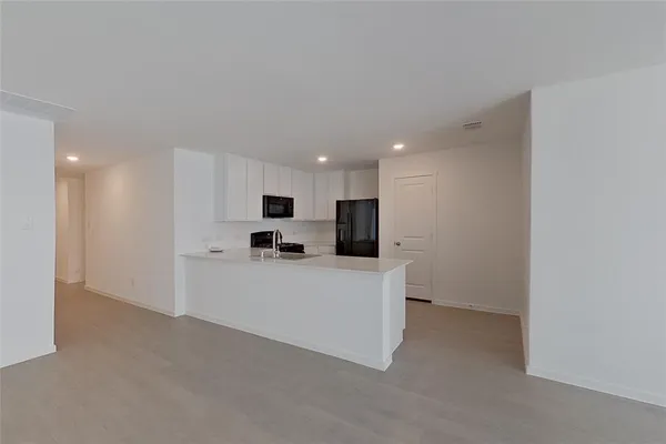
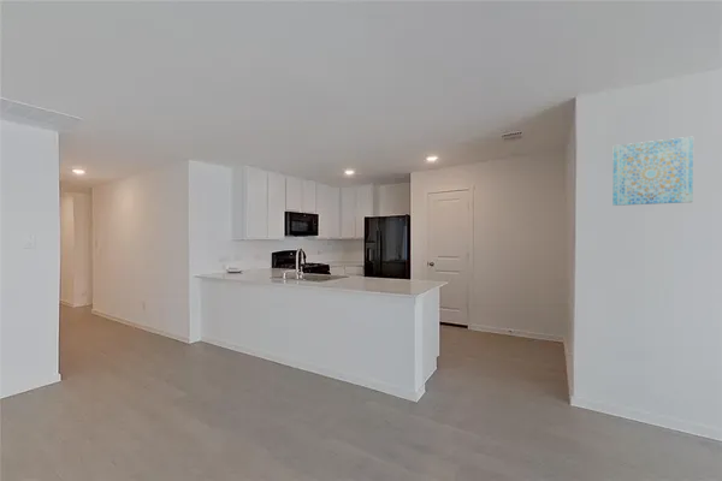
+ wall art (650, 172)
